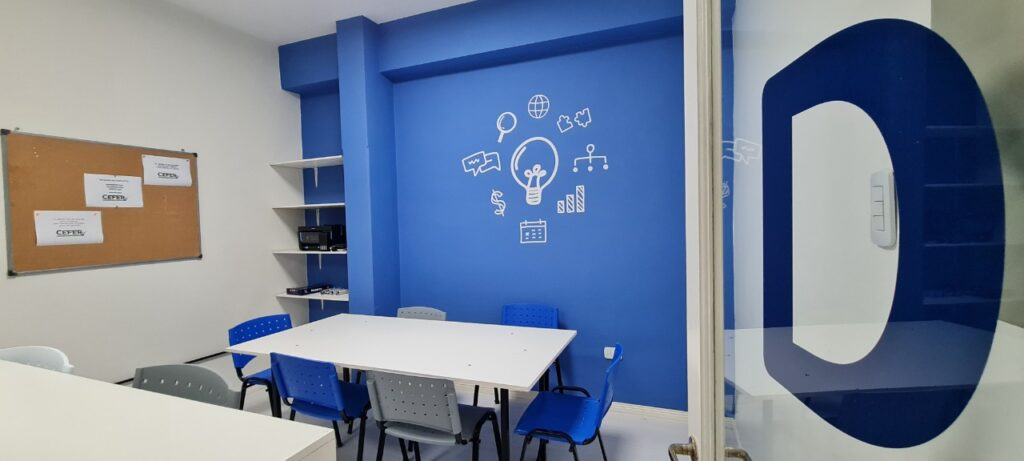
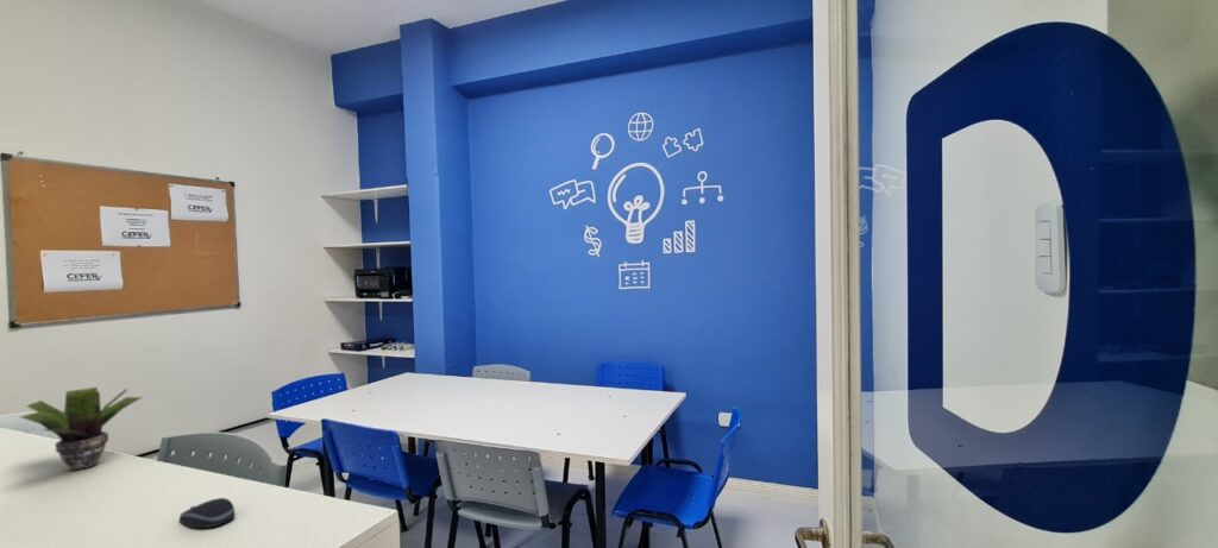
+ computer mouse (207, 510)
+ potted plant (84, 427)
